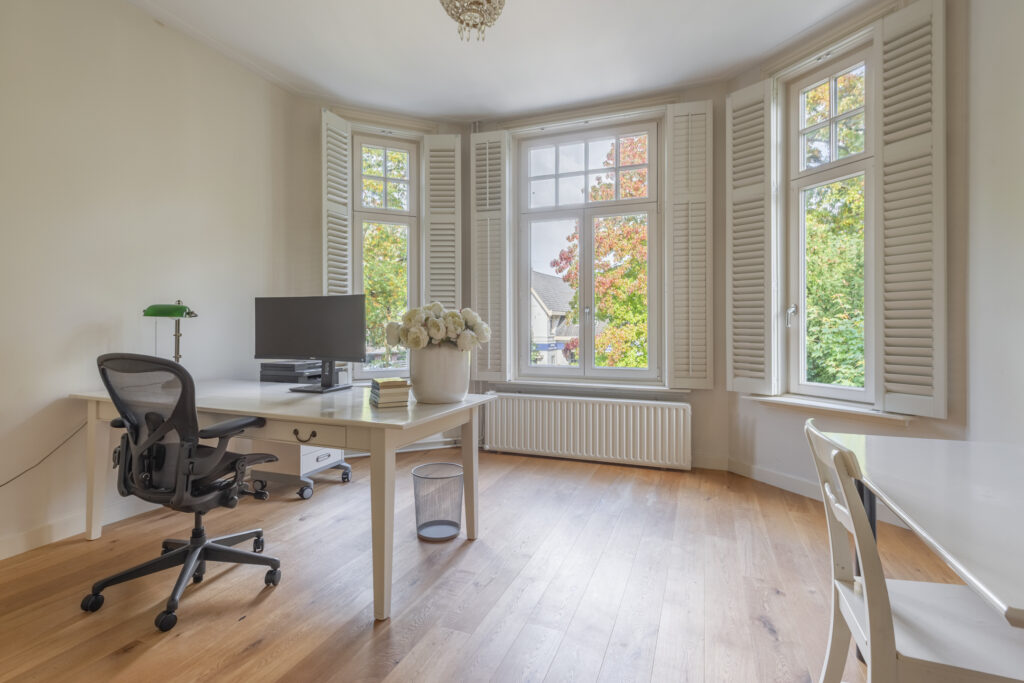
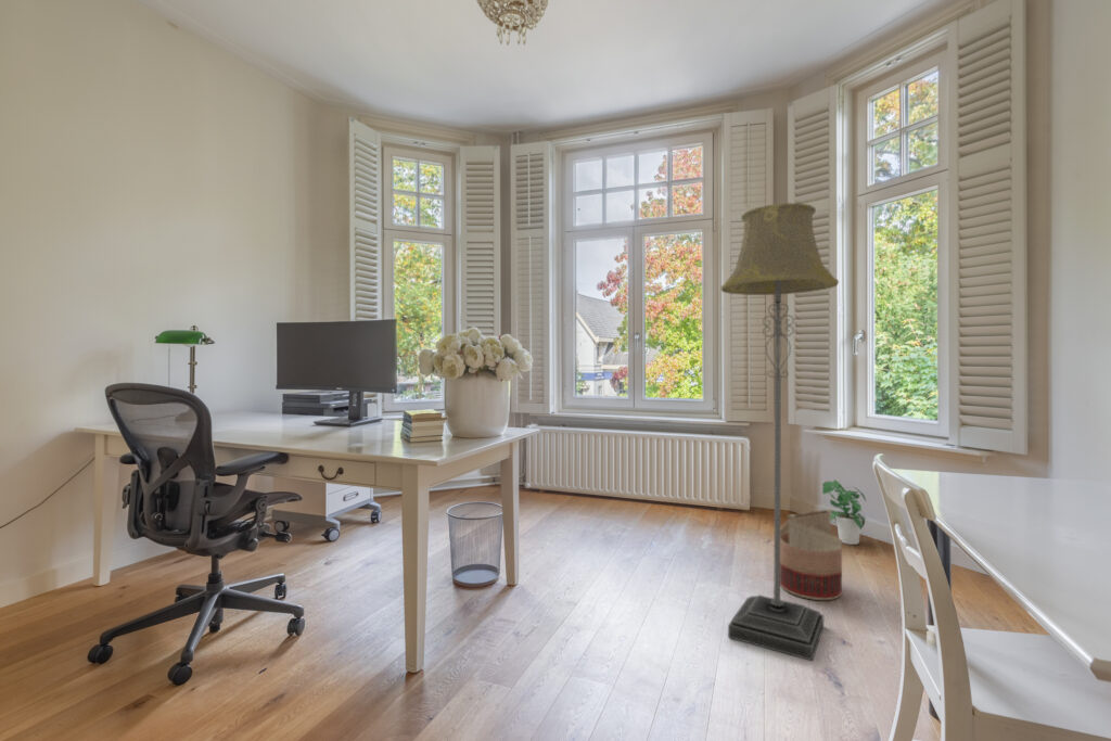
+ basket (809, 550)
+ potted plant (842, 511)
+ floor lamp (777, 423)
